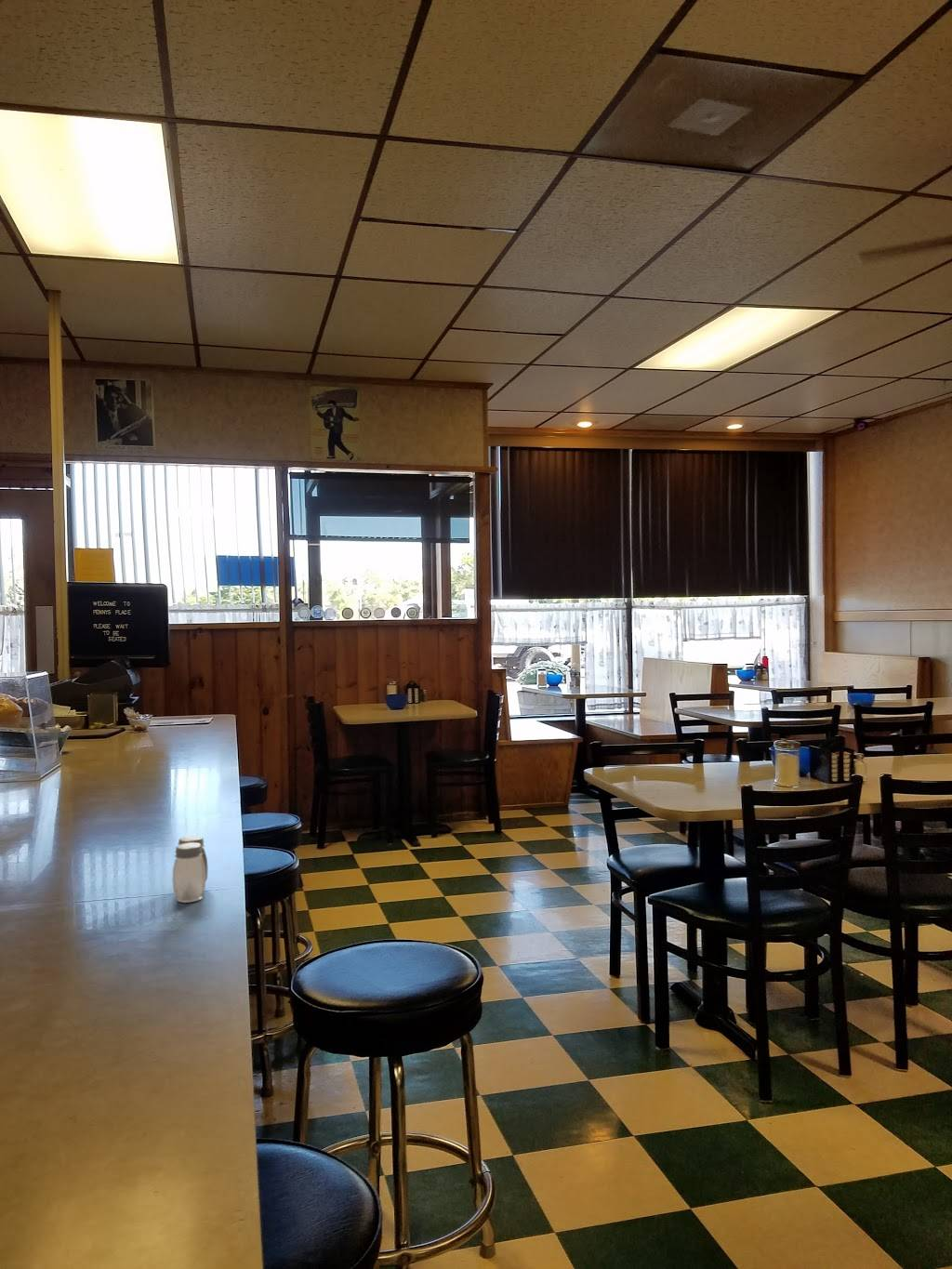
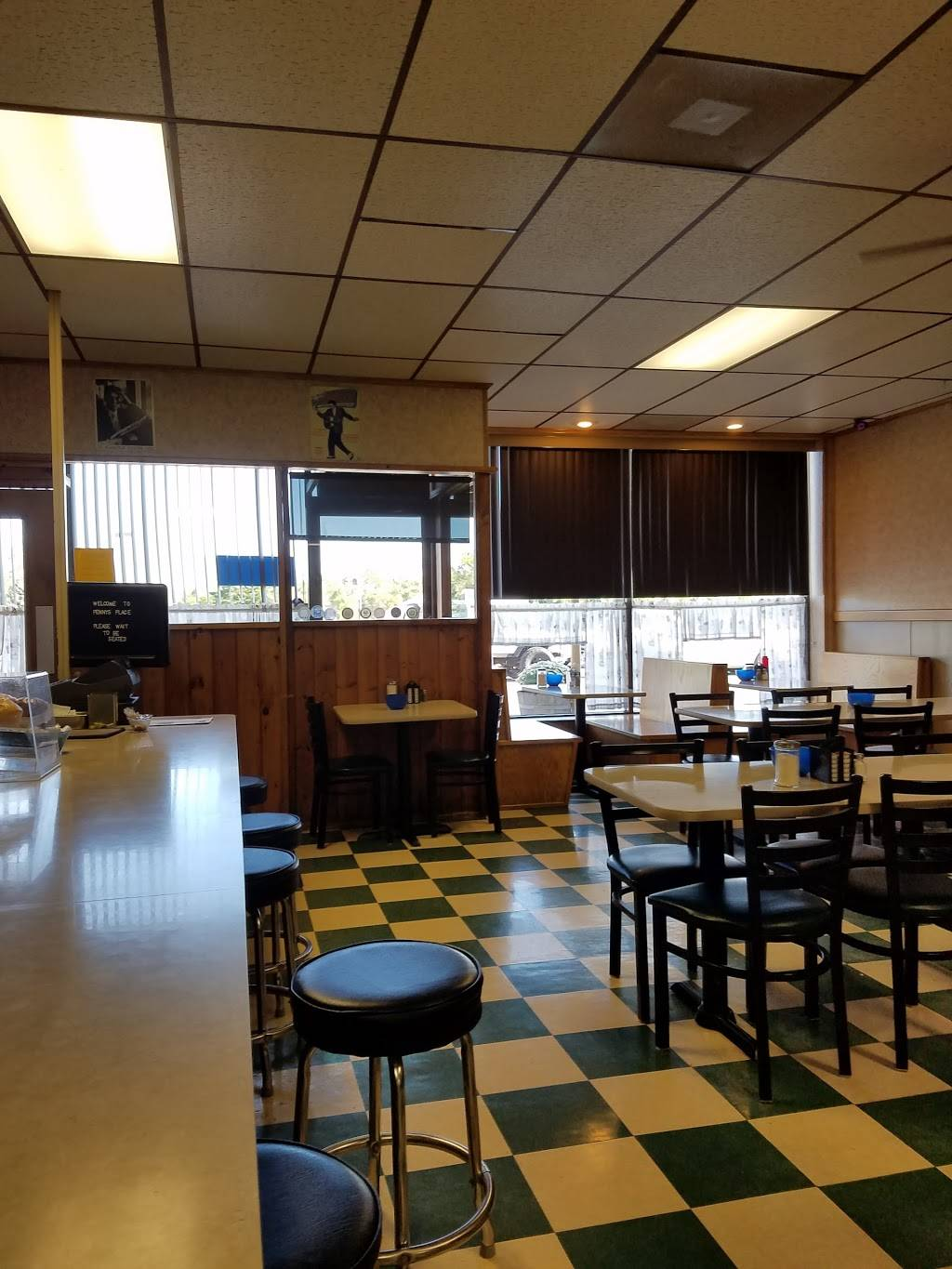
- salt and pepper shaker (190, 866)
